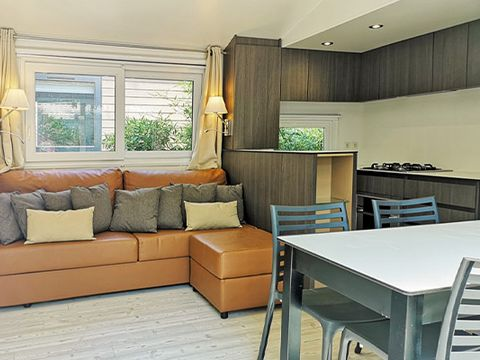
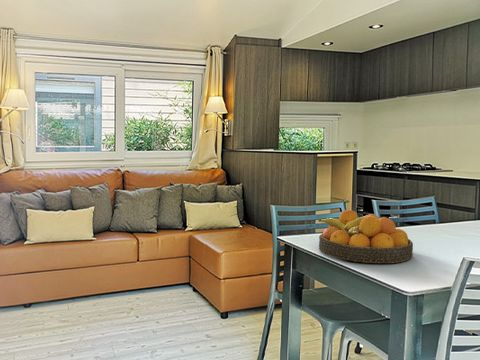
+ fruit bowl (365, 232)
